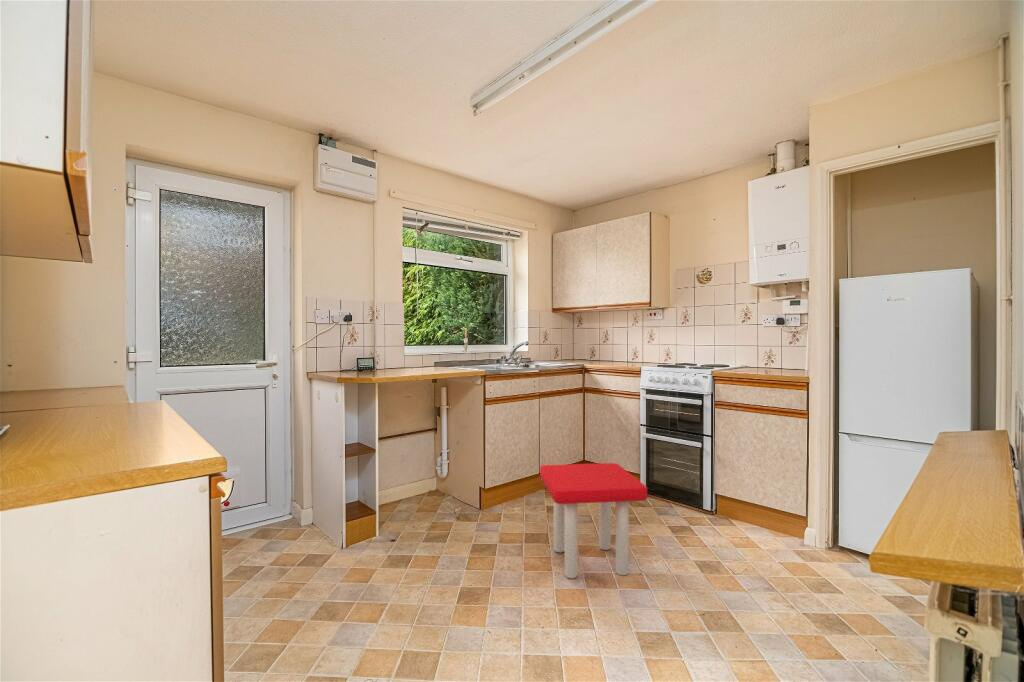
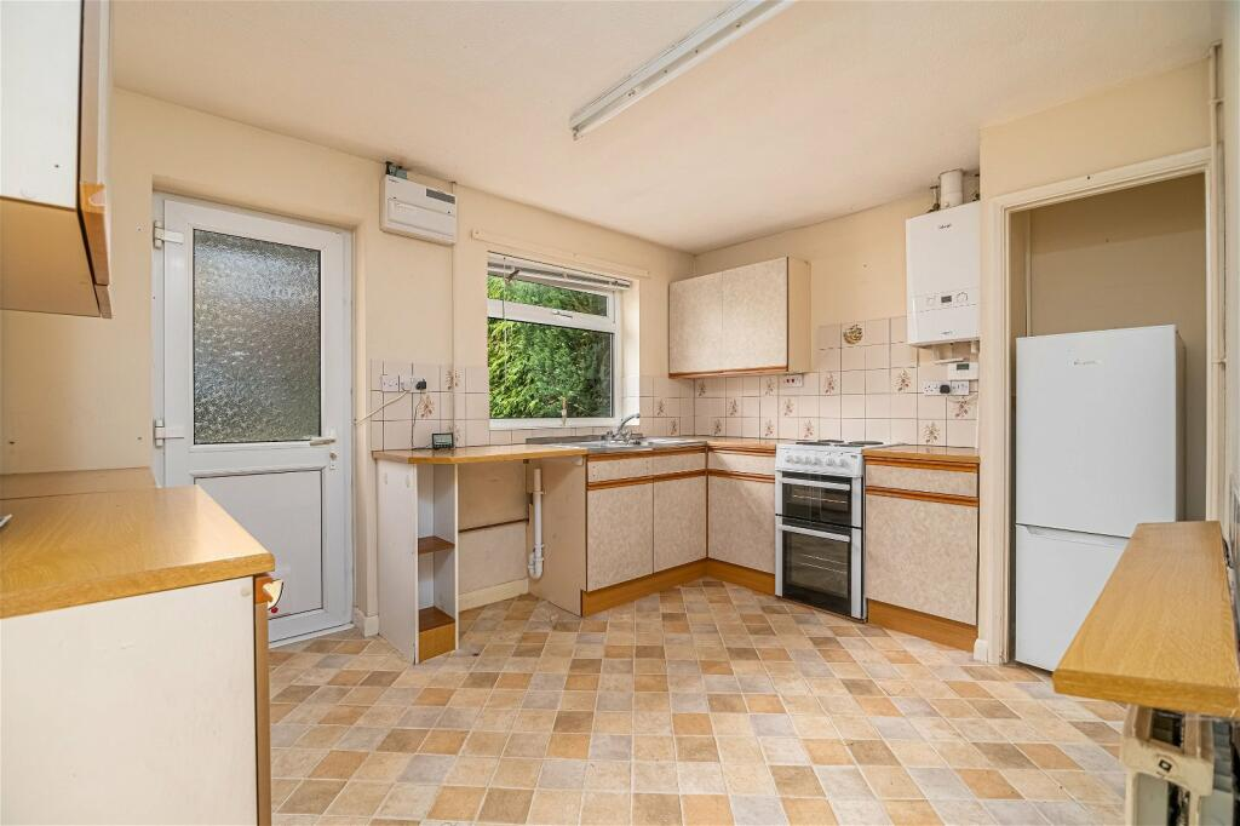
- stool (599, 518)
